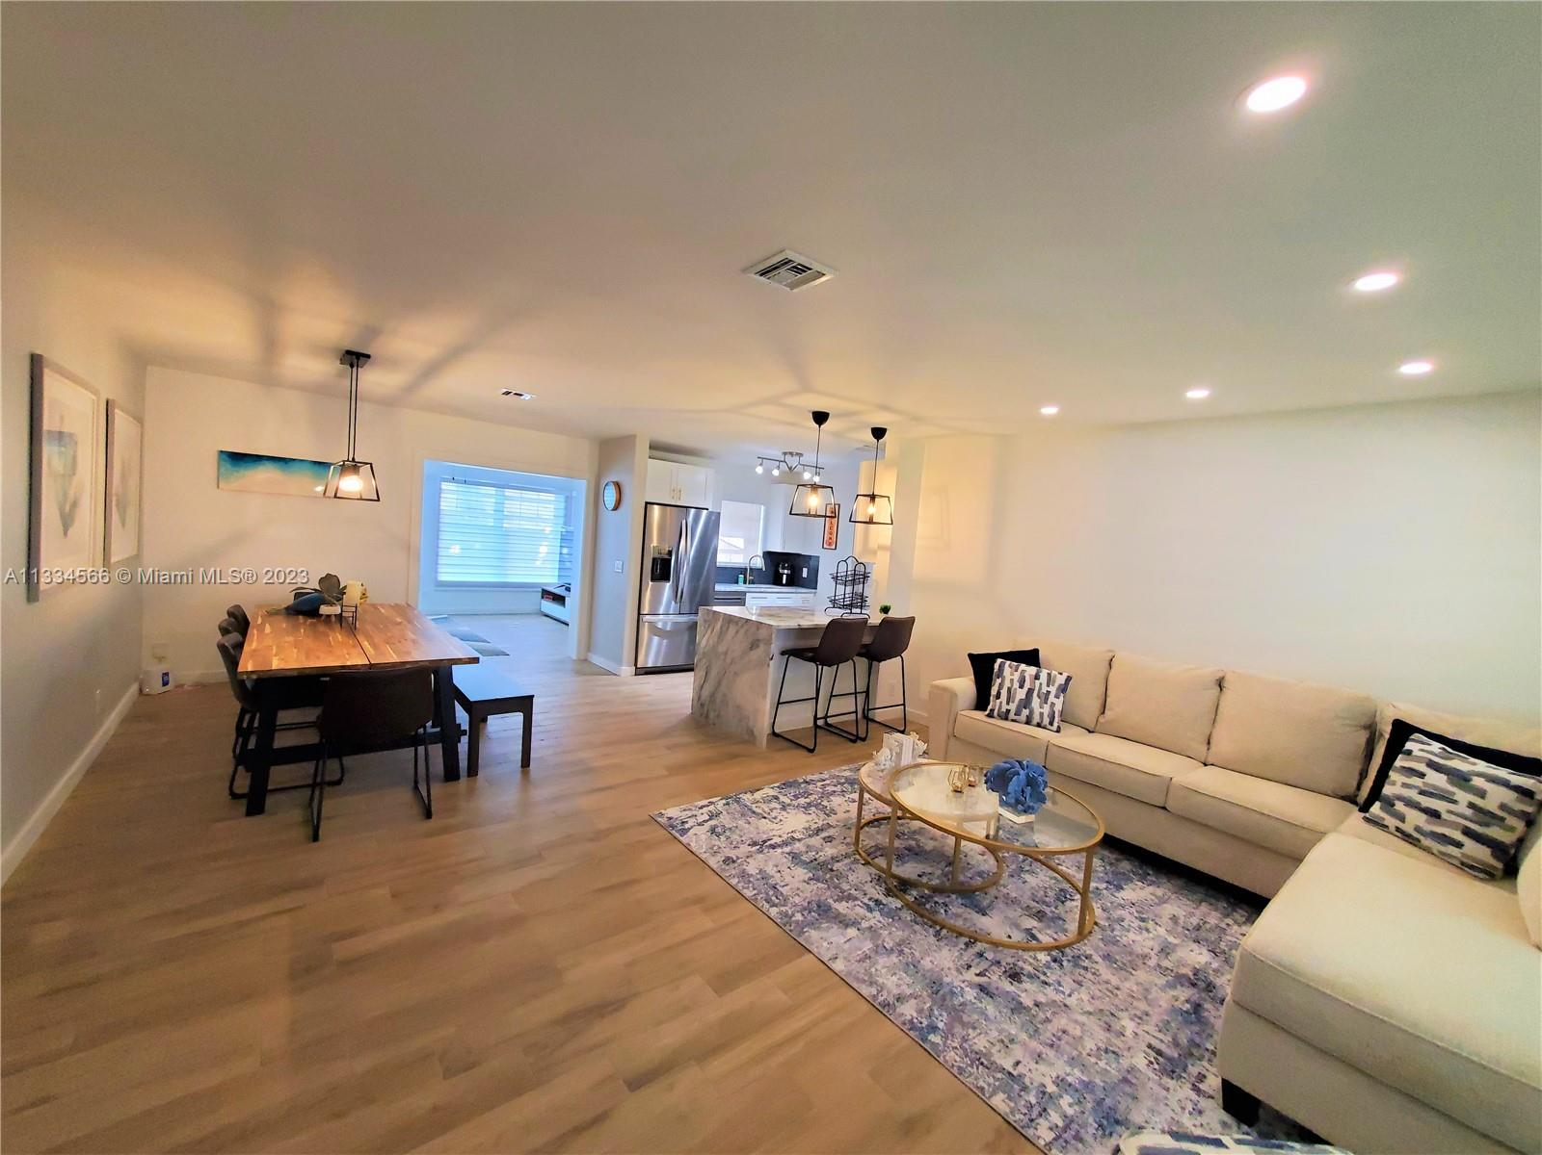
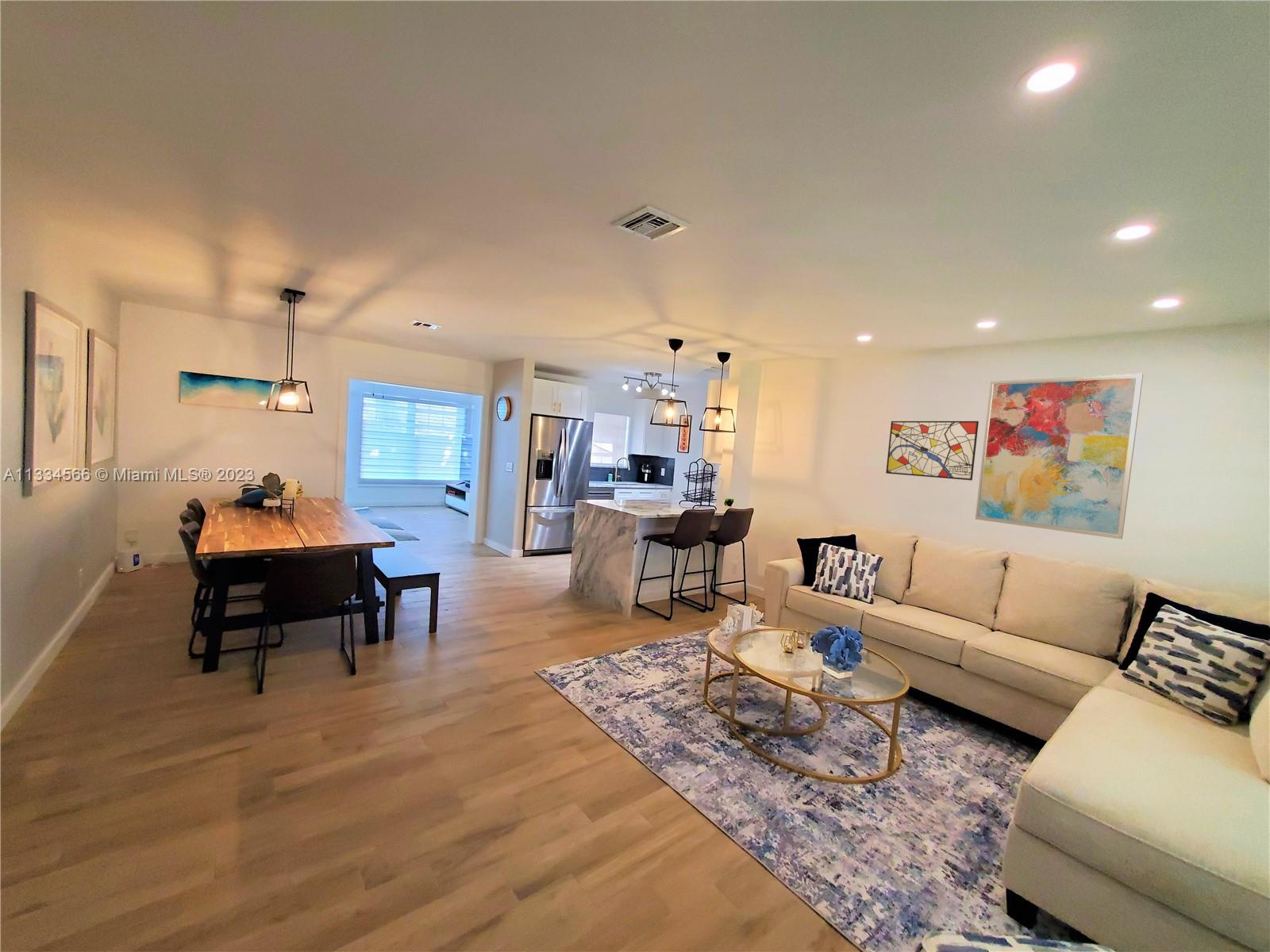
+ wall art (929, 448)
+ wall art (1051, 453)
